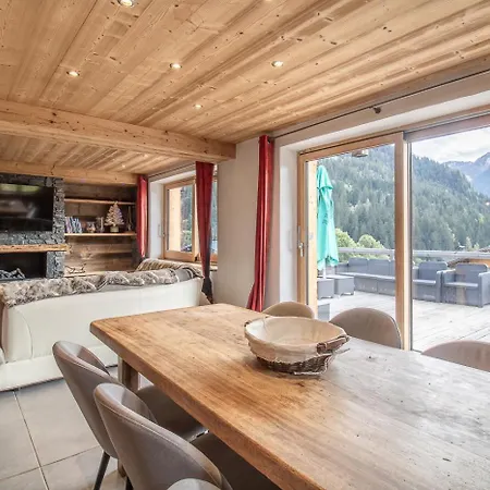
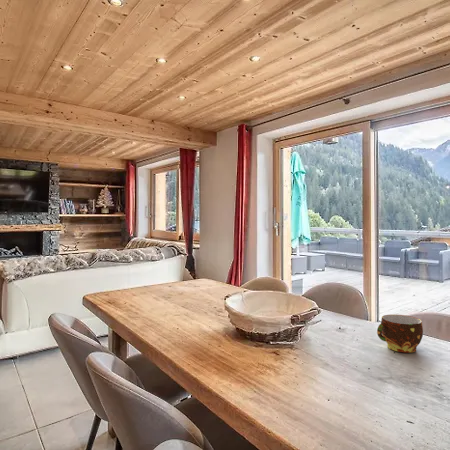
+ cup (400, 334)
